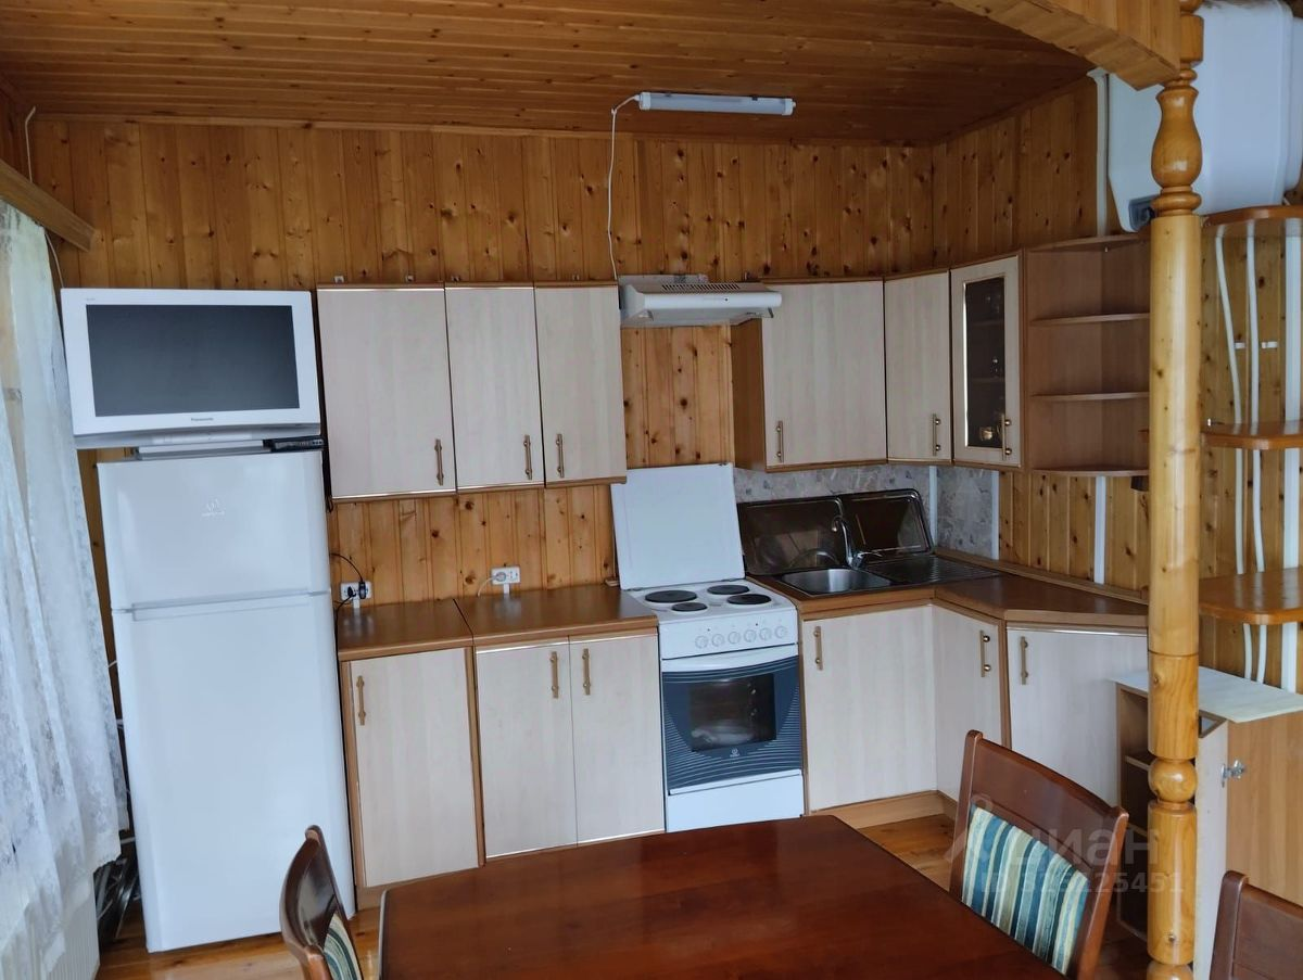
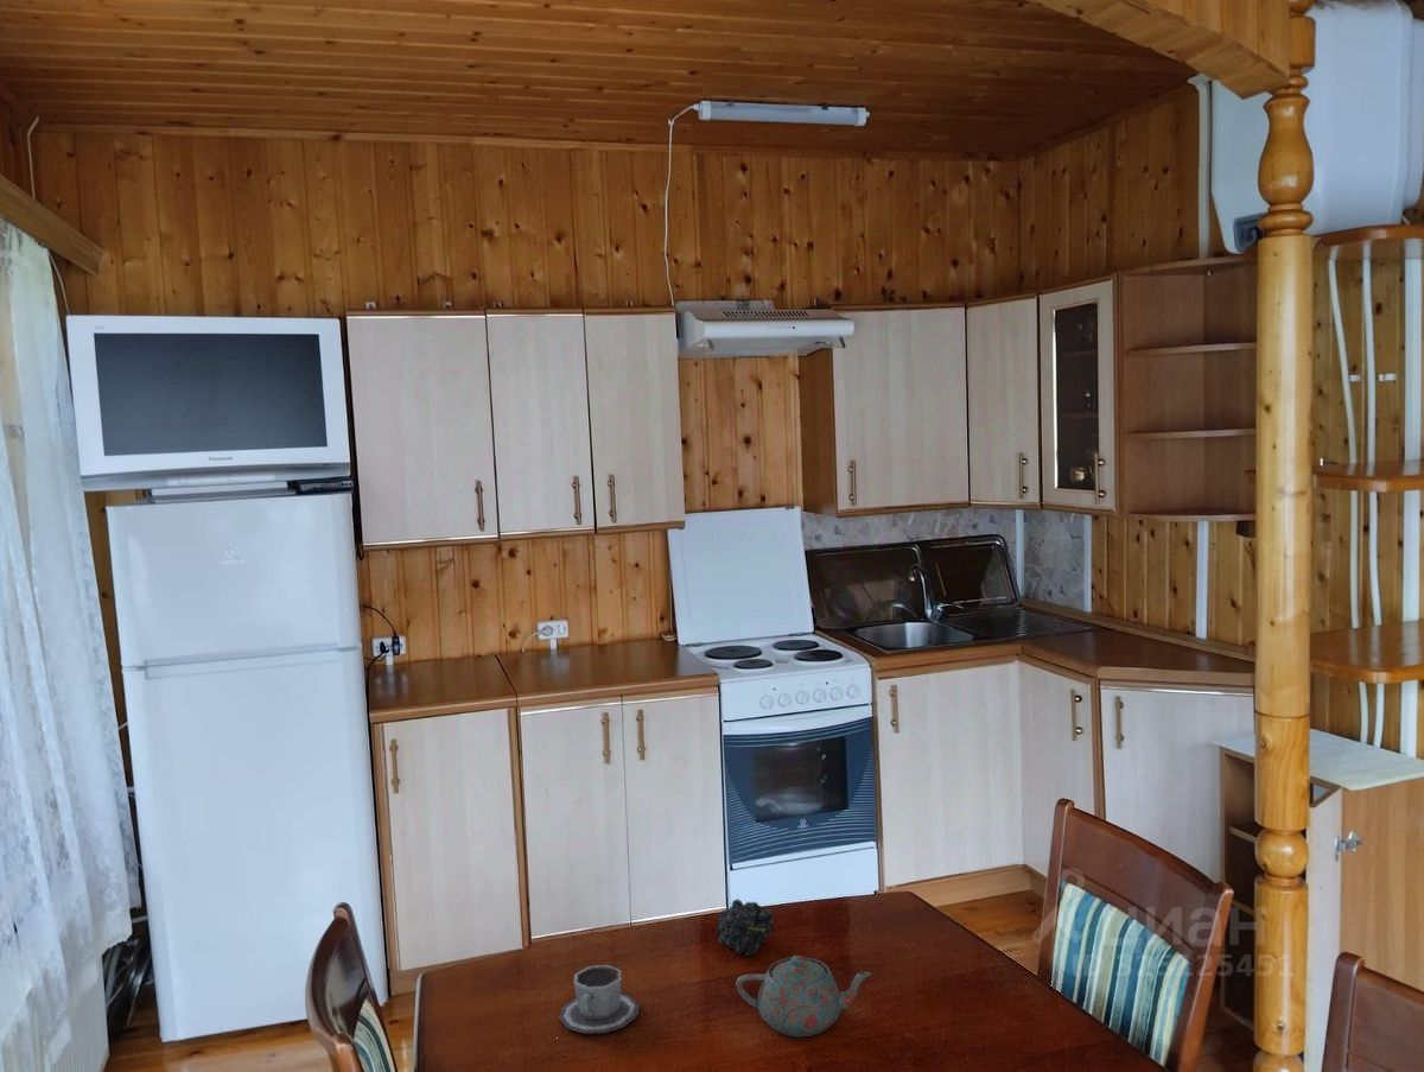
+ teapot (803, 989)
+ fruit (744, 920)
+ cup (598, 996)
